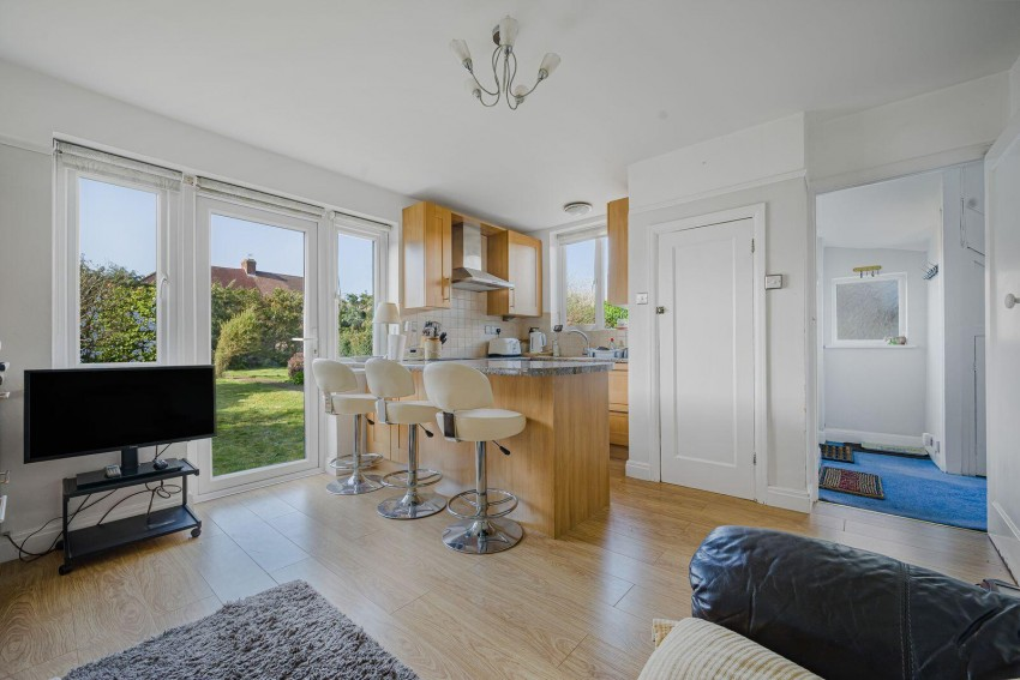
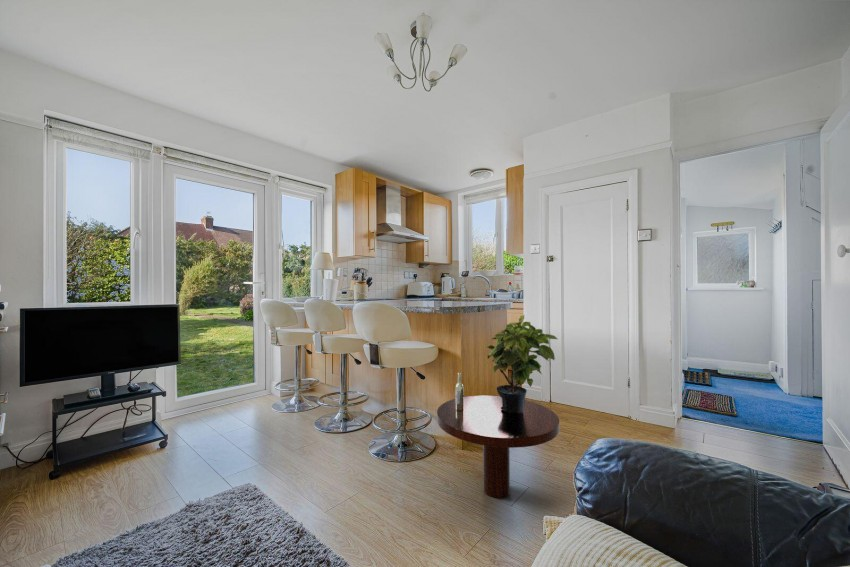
+ potted plant (516, 362)
+ coffee table (496, 433)
